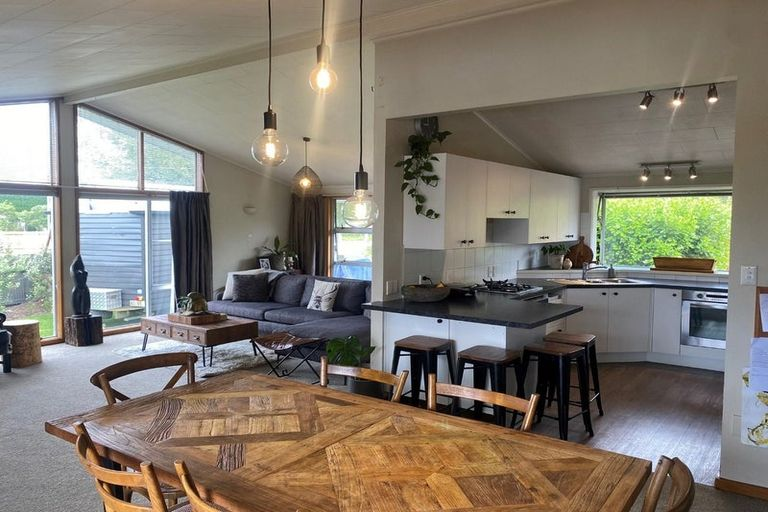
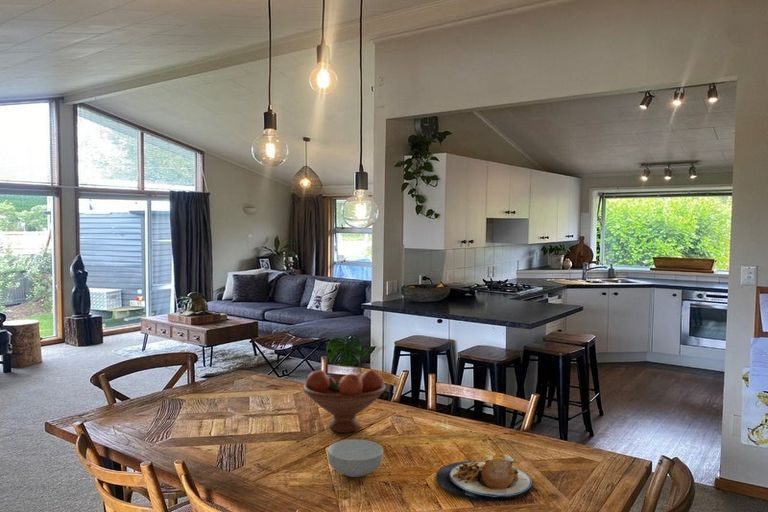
+ cereal bowl (355, 460)
+ fruit bowl (344, 397)
+ plate (483, 466)
